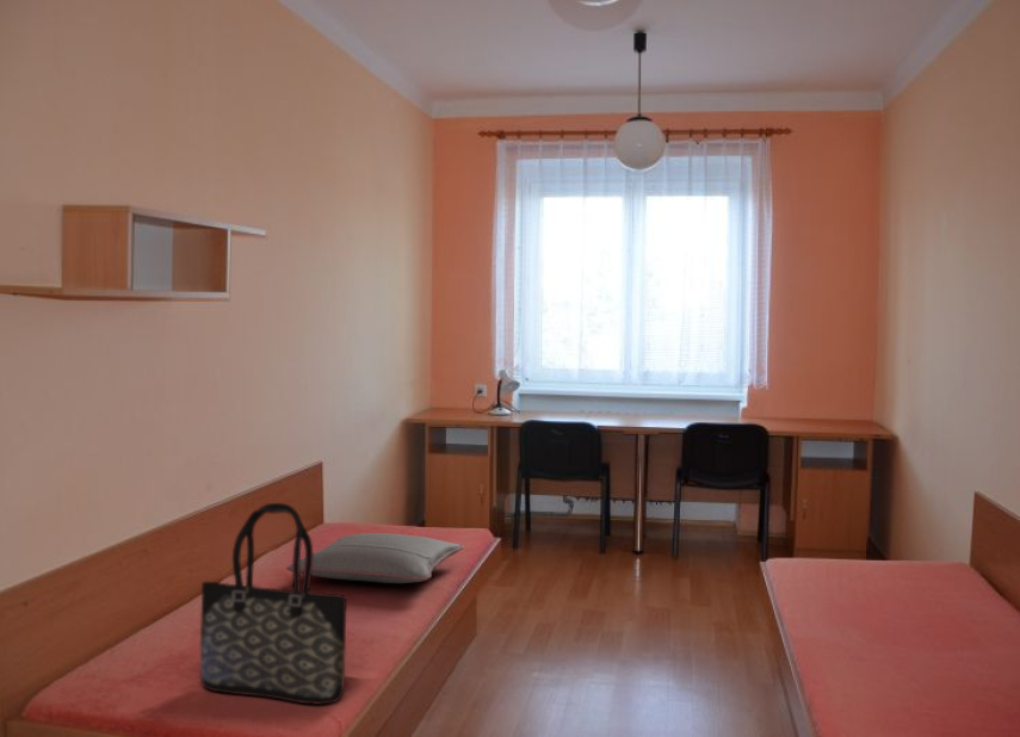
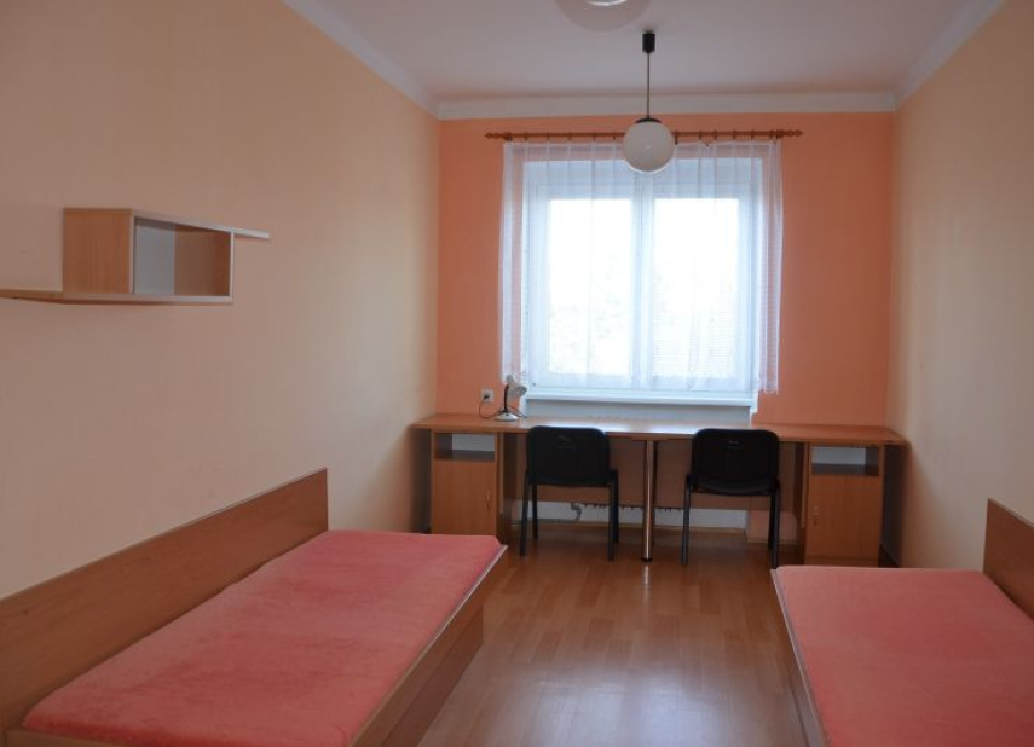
- tote bag (273, 599)
- pillow (379, 557)
